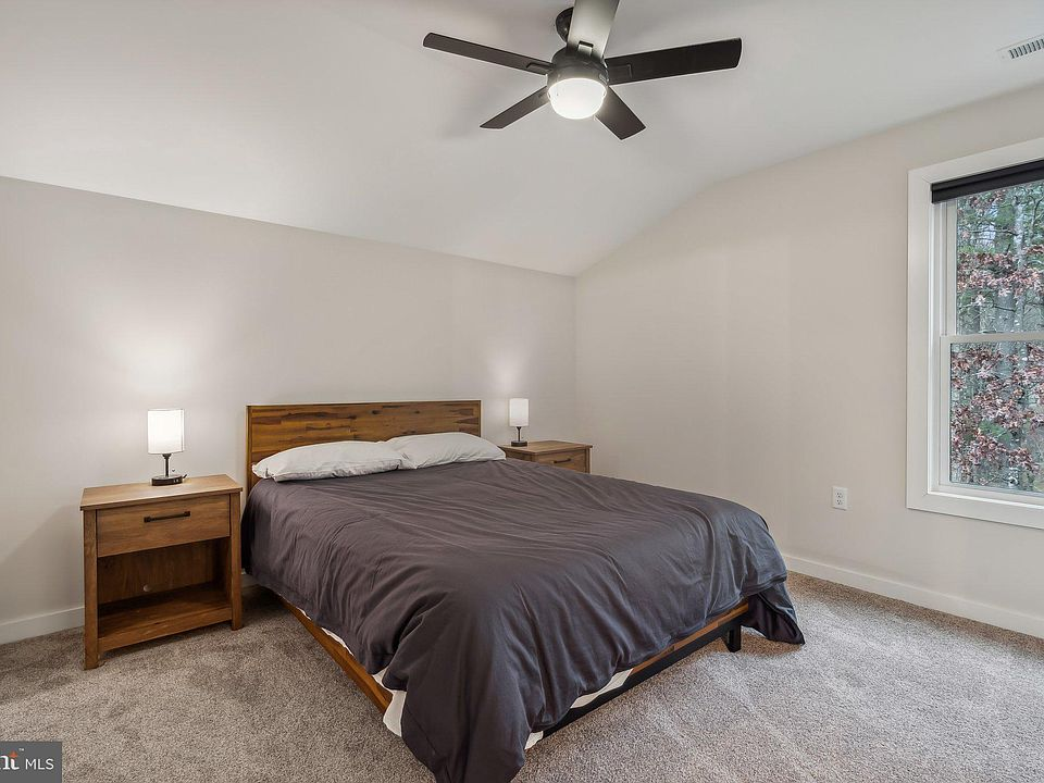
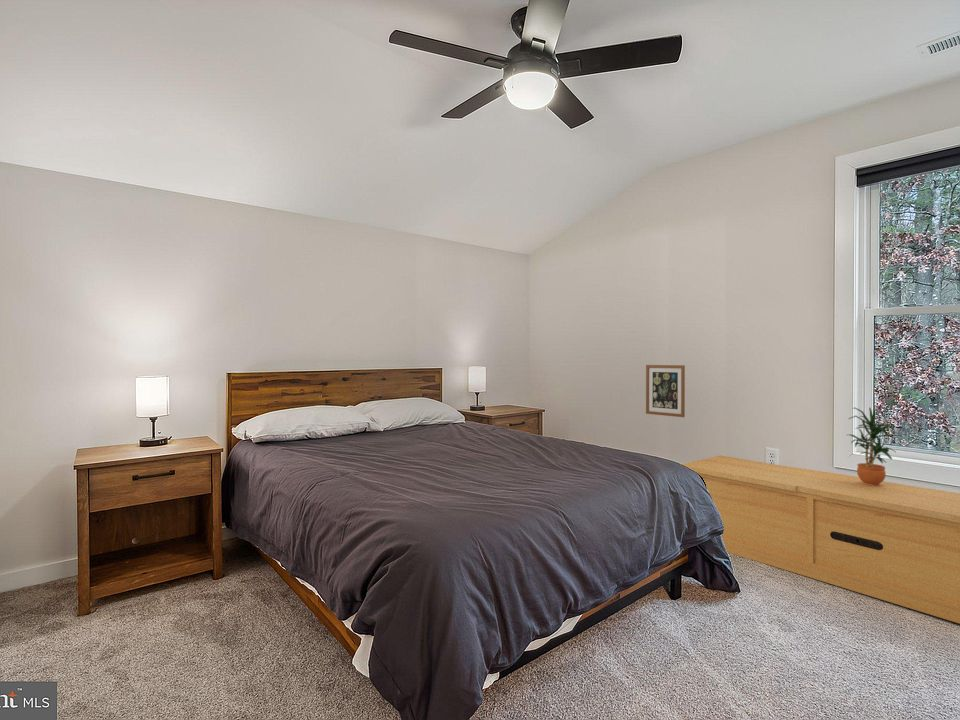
+ wall art (664, 390)
+ dresser (826, 523)
+ potted plant (874, 445)
